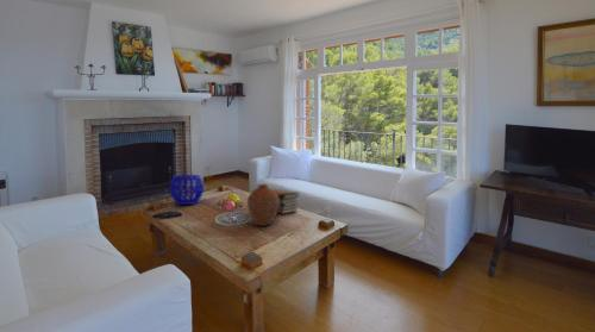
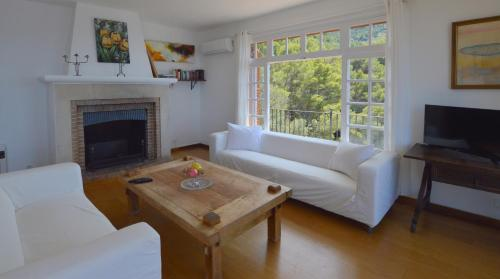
- vase (263, 203)
- decorative bowl (186, 189)
- book stack (280, 200)
